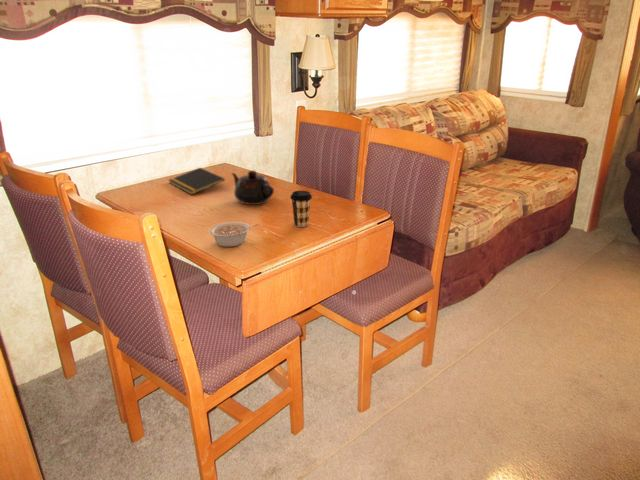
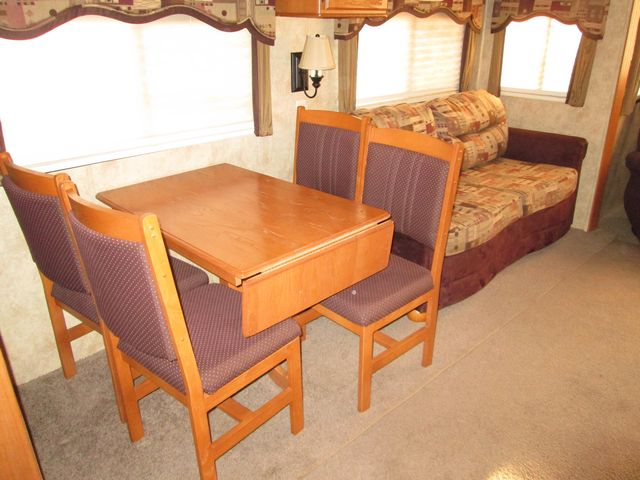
- notepad (196, 180)
- coffee cup (301, 208)
- teapot (251, 185)
- legume (231, 233)
